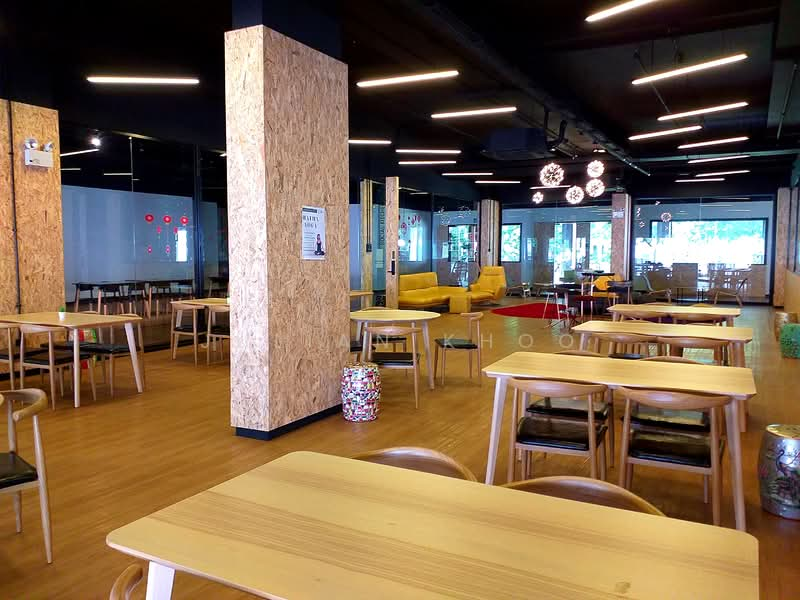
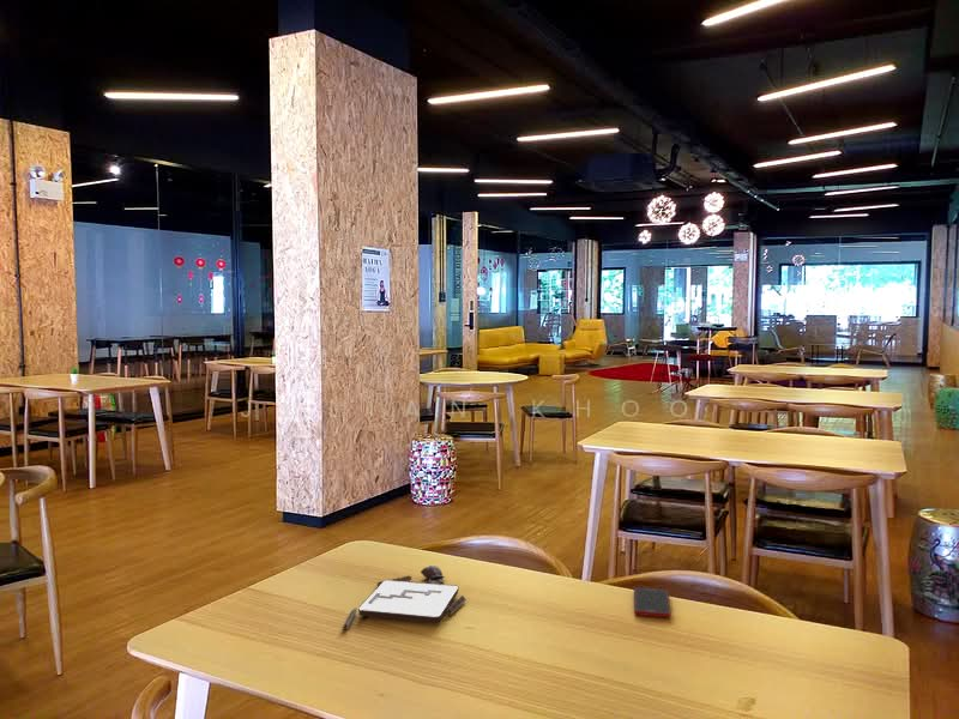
+ cell phone (651, 602)
+ board game (414, 594)
